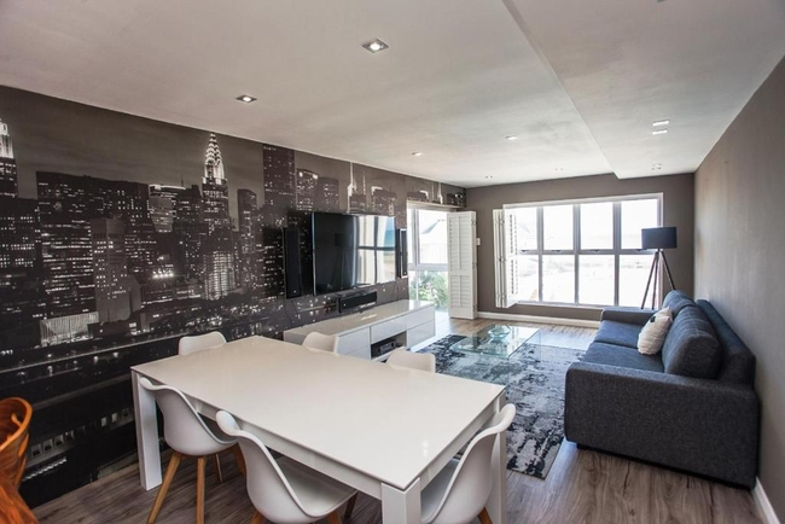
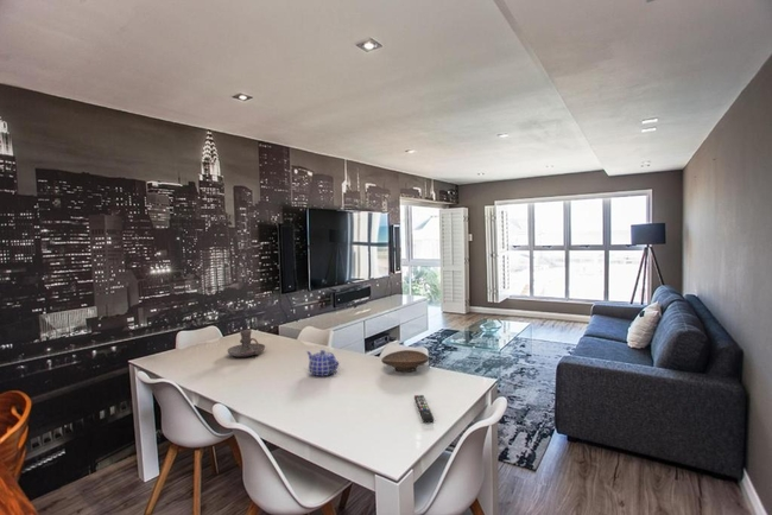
+ decorative bowl (405, 361)
+ remote control (423, 407)
+ teapot (322, 361)
+ candle holder (248, 343)
